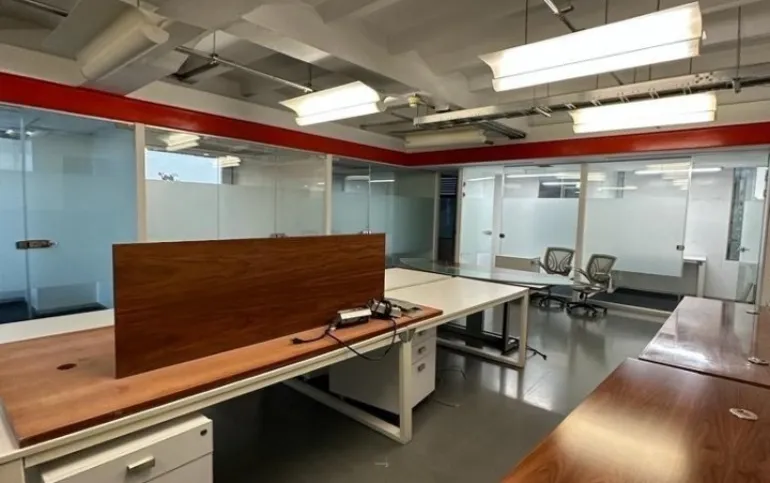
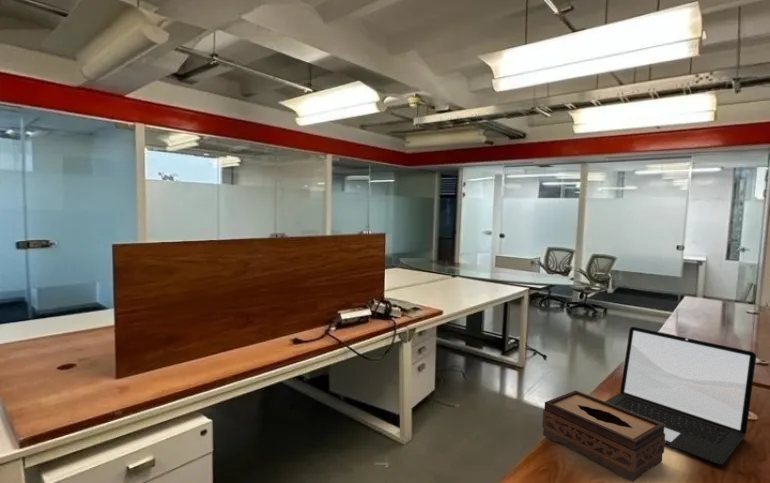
+ tissue box (600, 430)
+ laptop (668, 384)
